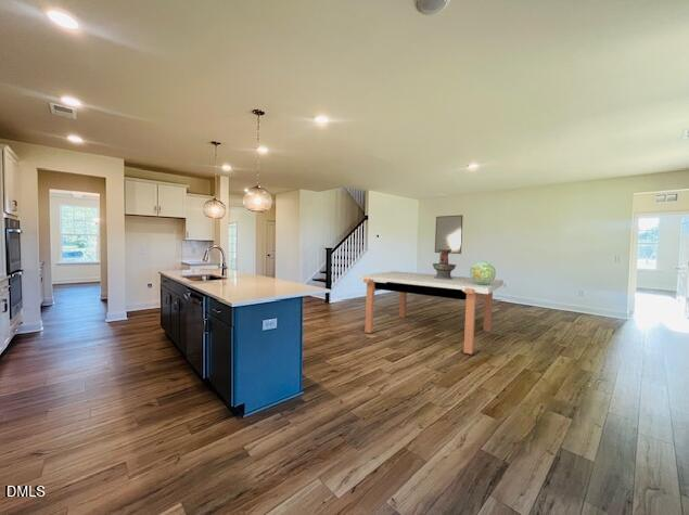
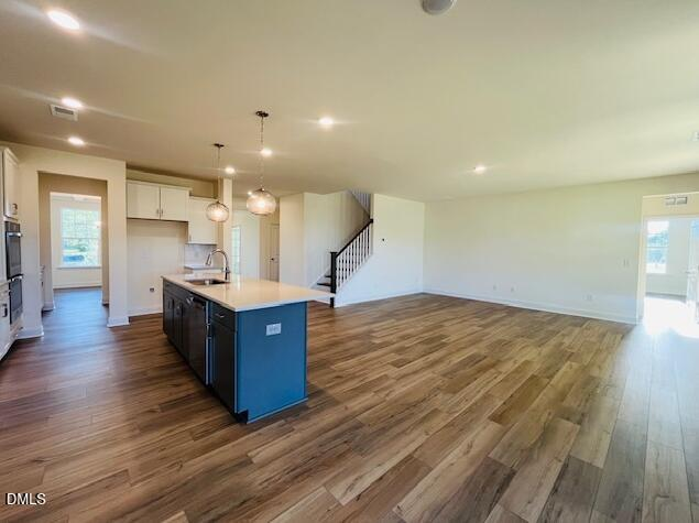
- decorative urn (444, 262)
- home mirror (448, 234)
- decorative globe (482, 272)
- dining table (430, 295)
